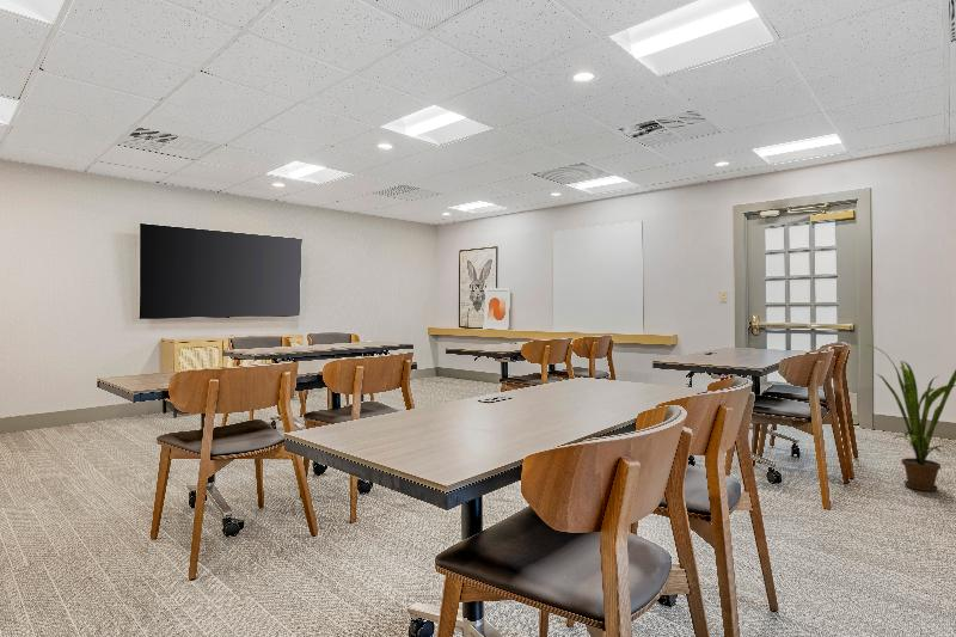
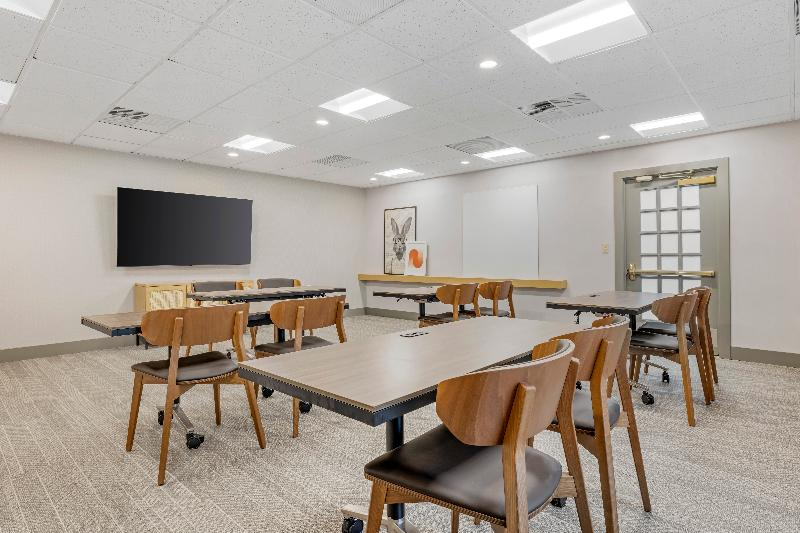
- house plant (911, 416)
